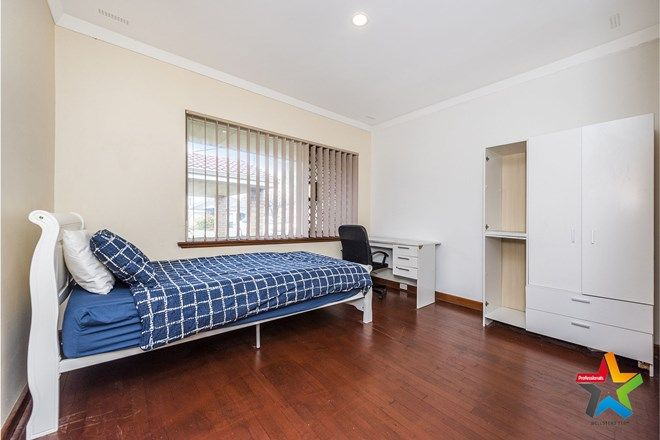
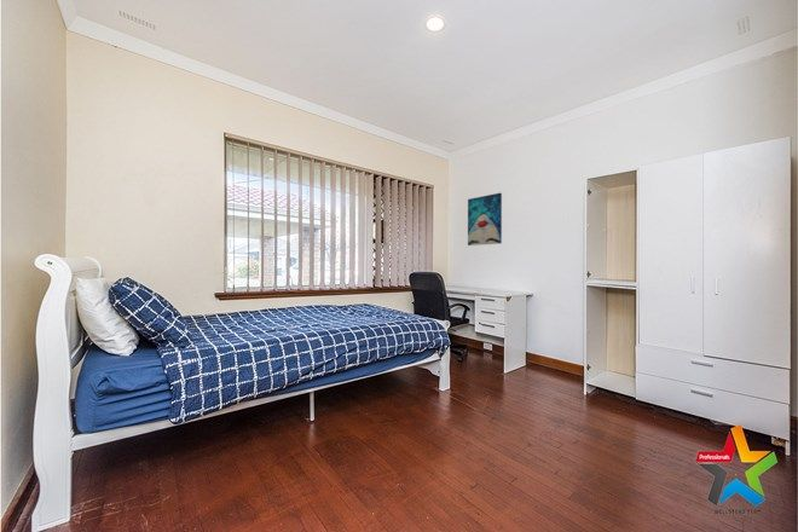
+ wall art (484, 220)
